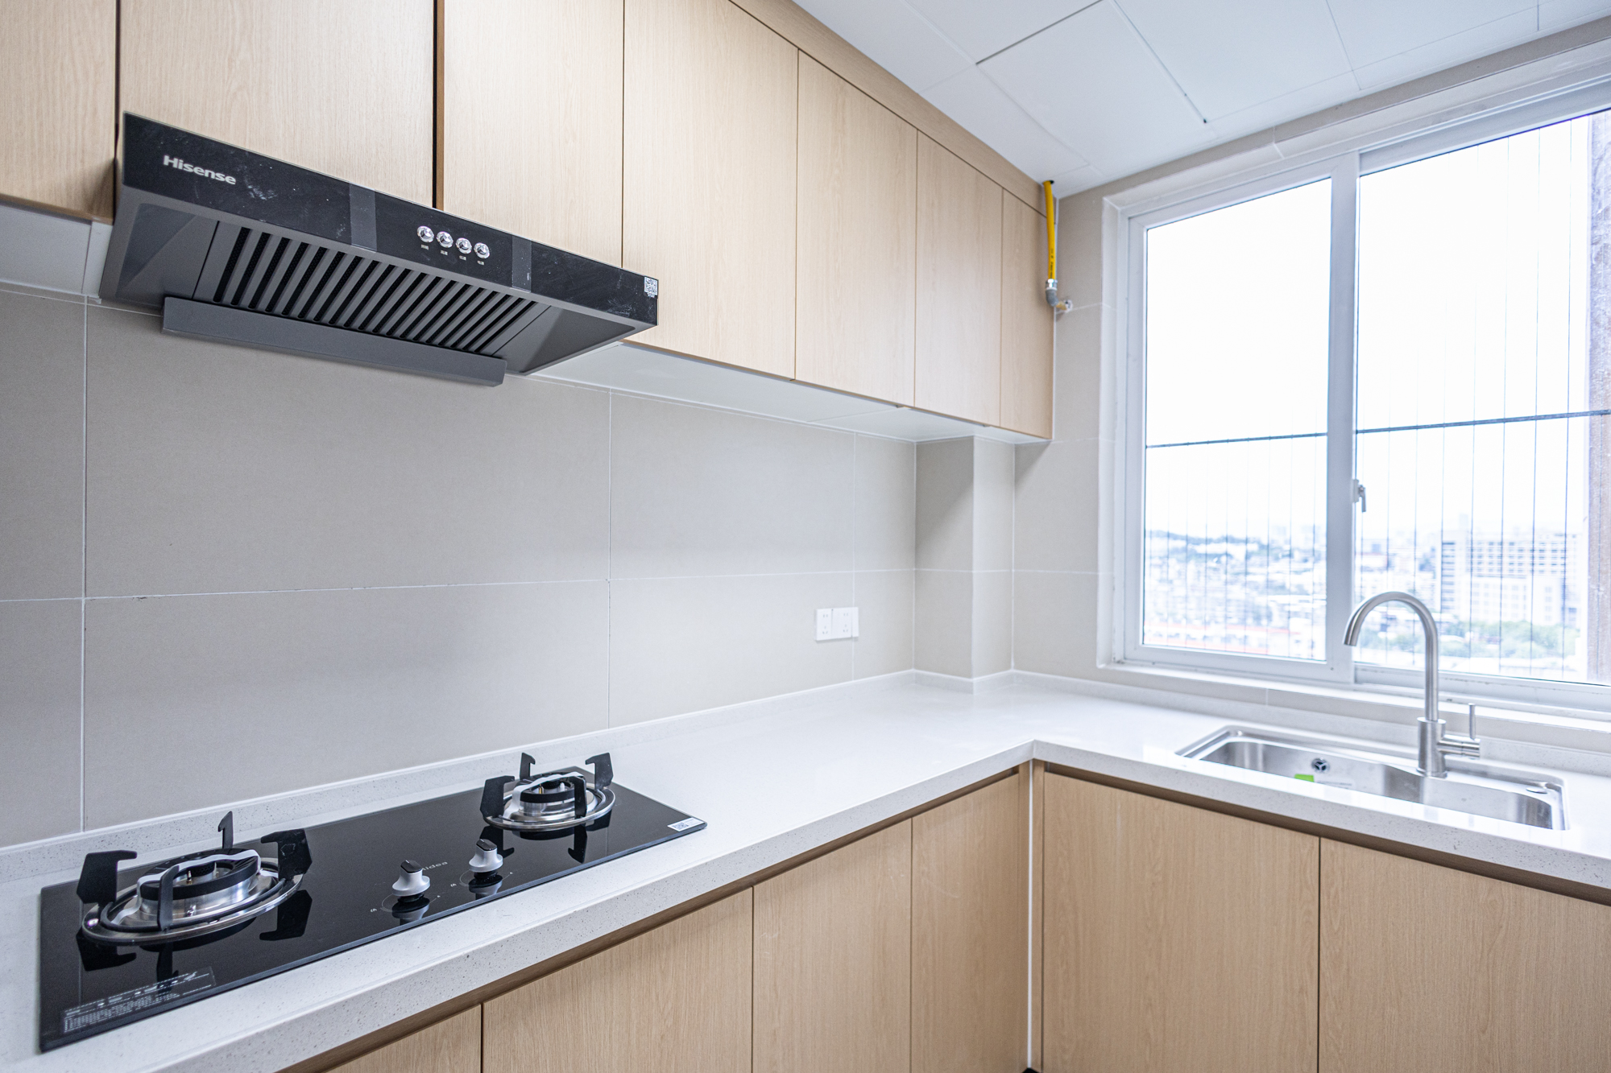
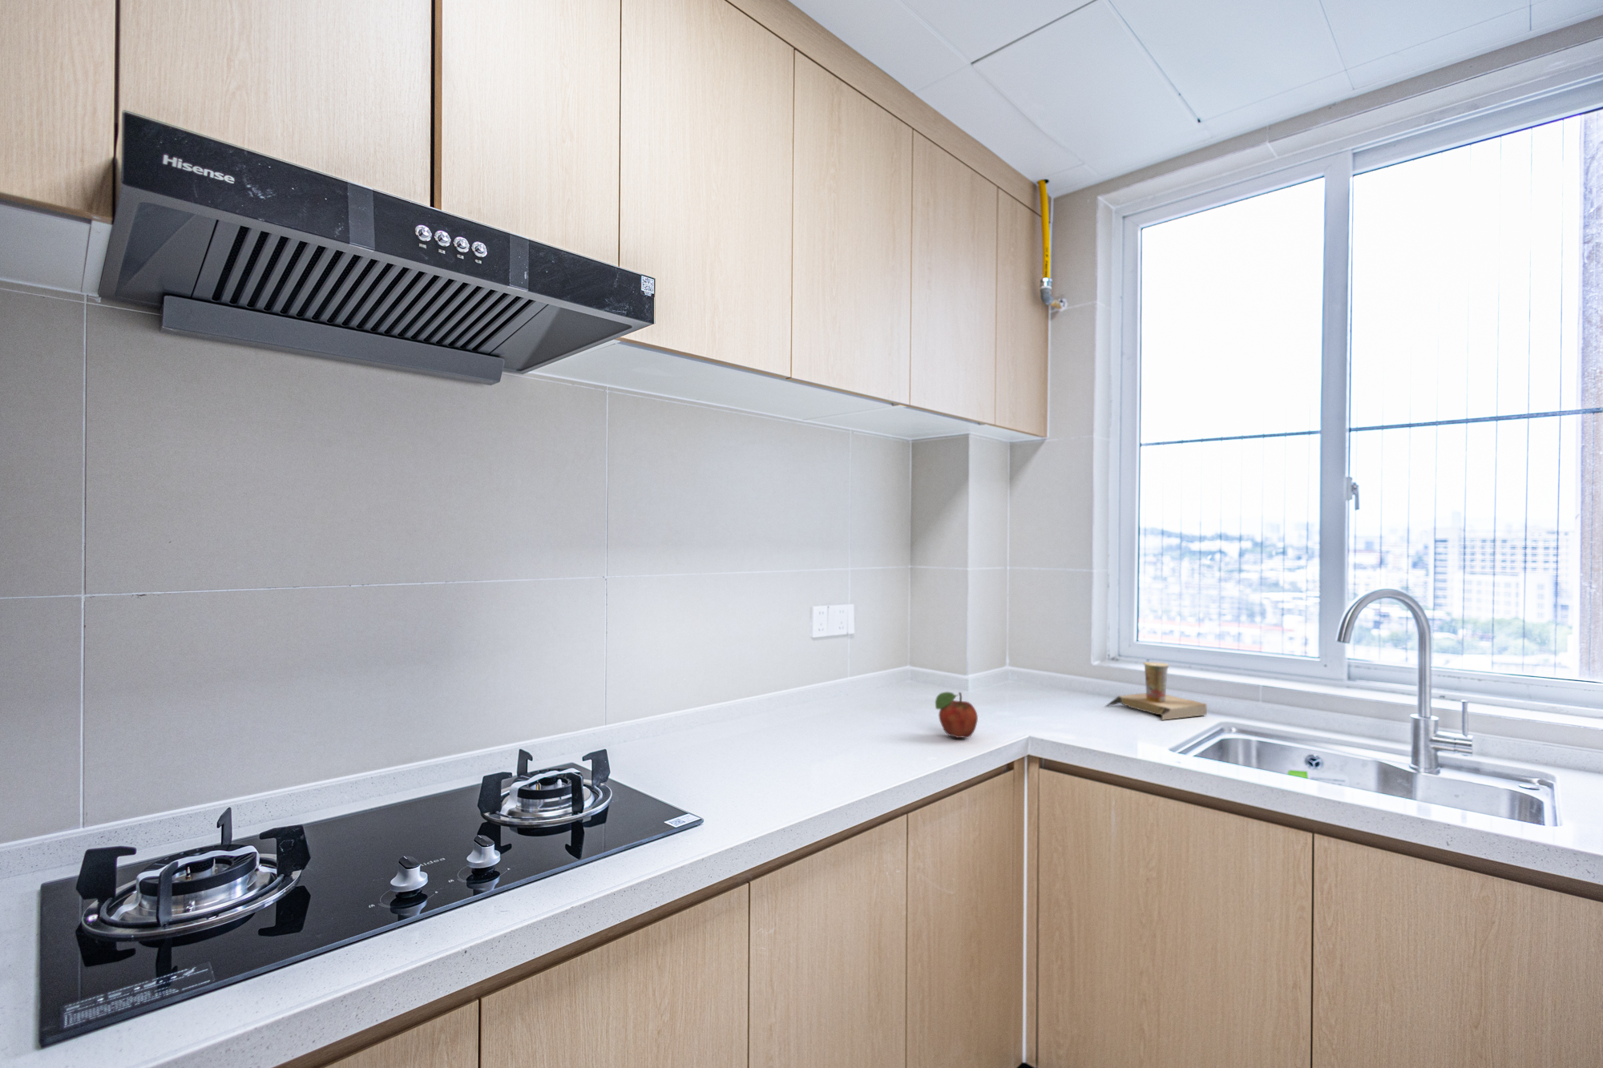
+ cup (1154, 687)
+ fruit (956, 714)
